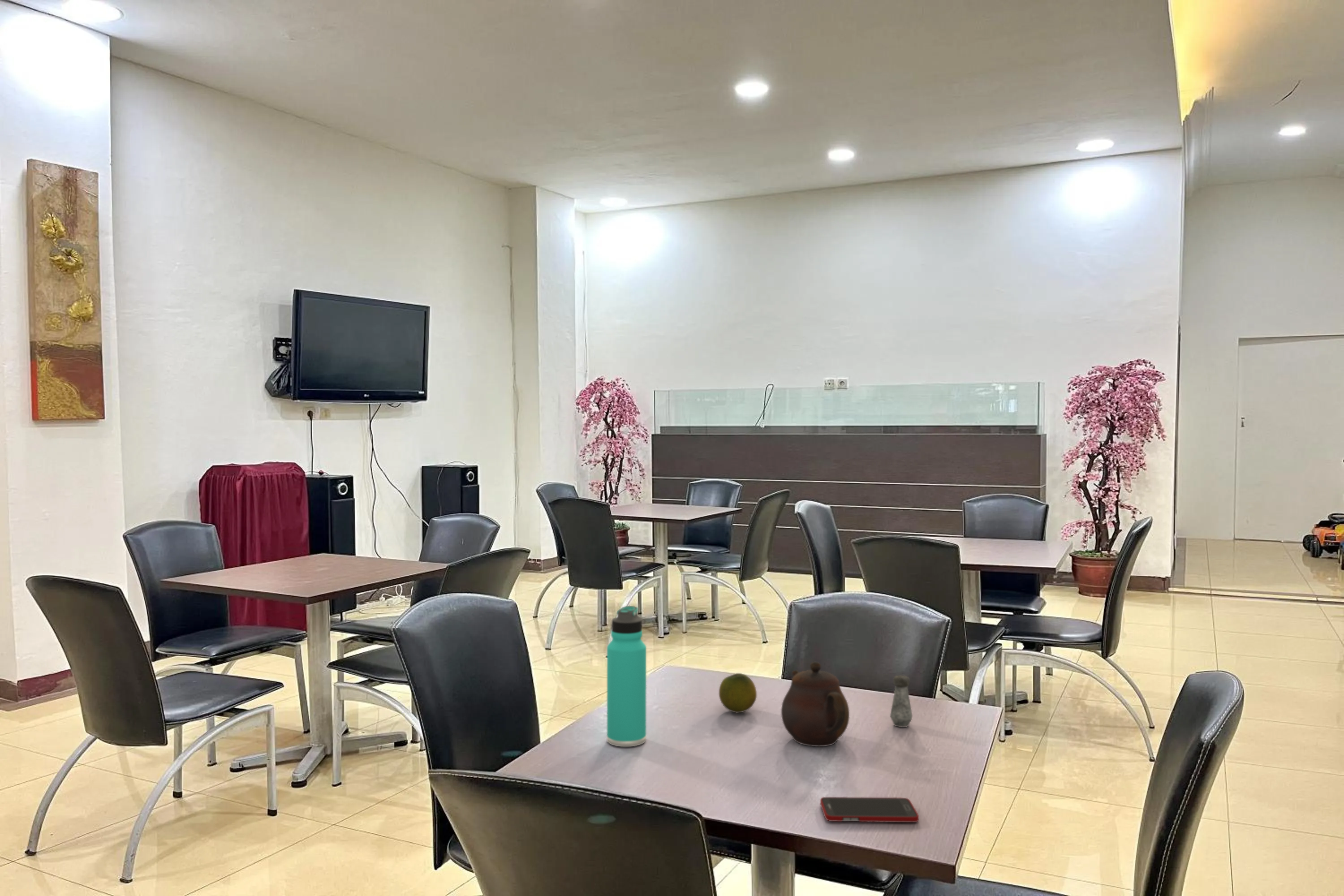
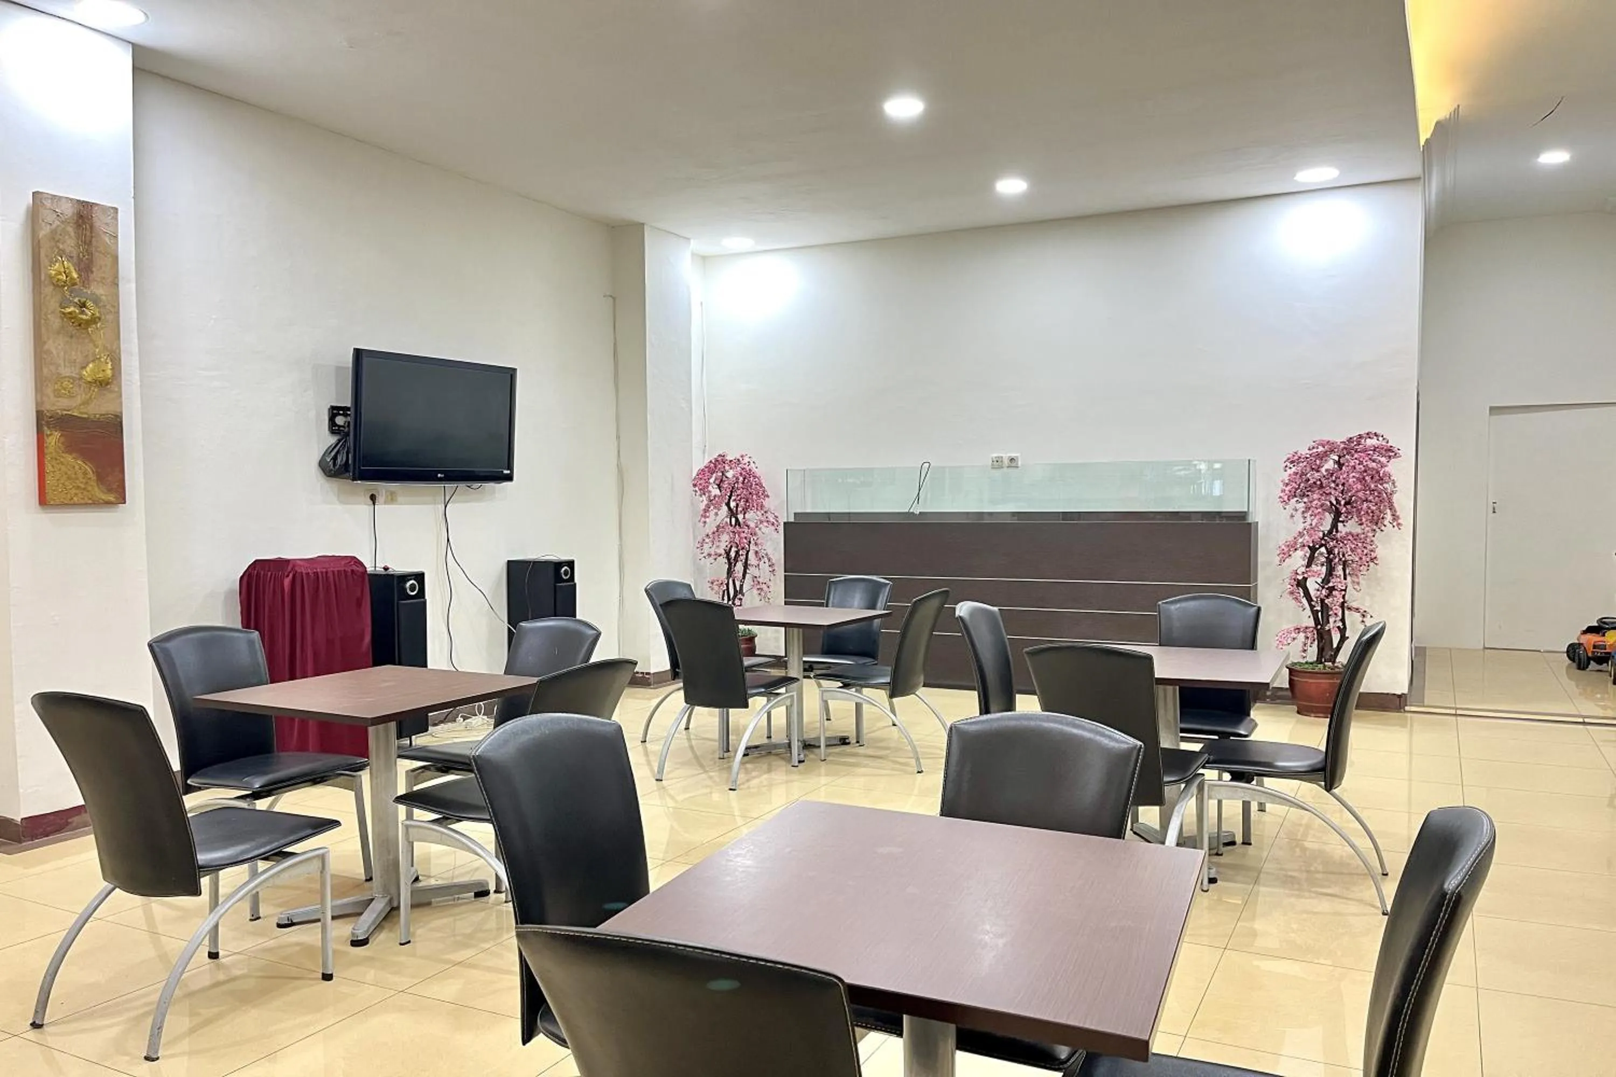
- cell phone (868, 810)
- fruit (737, 692)
- thermos bottle (626, 675)
- salt shaker (901, 700)
- teapot (817, 702)
